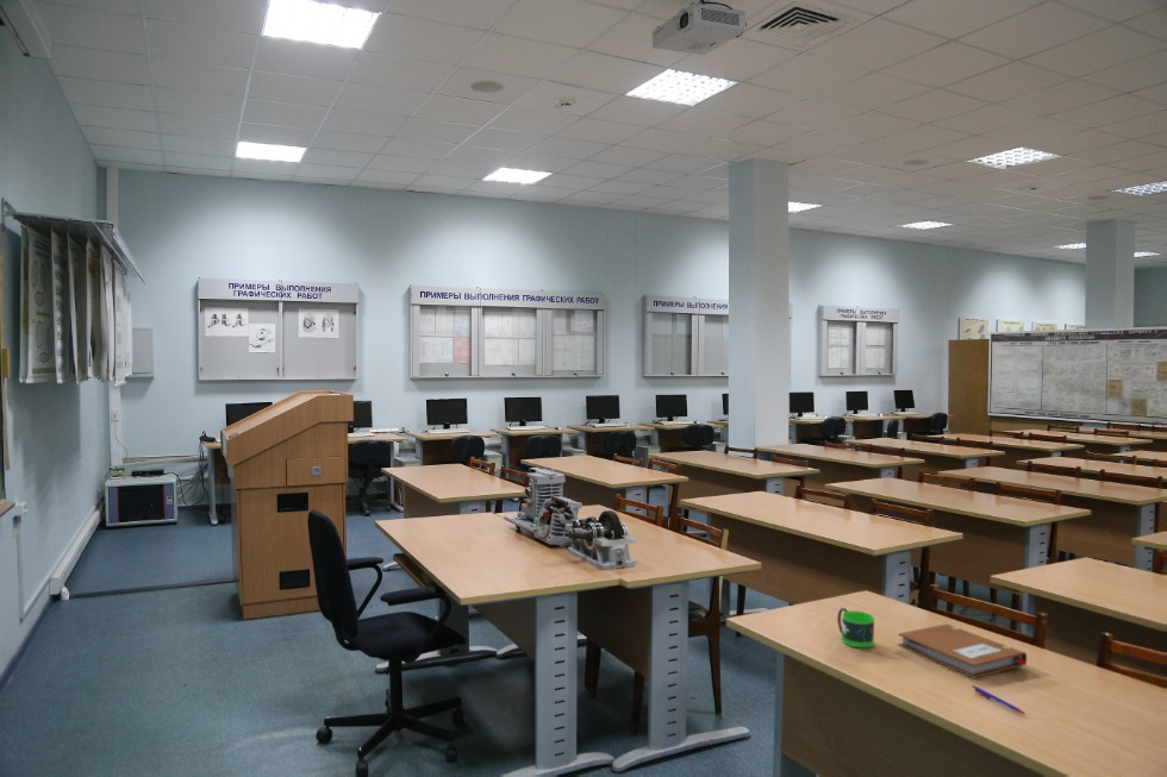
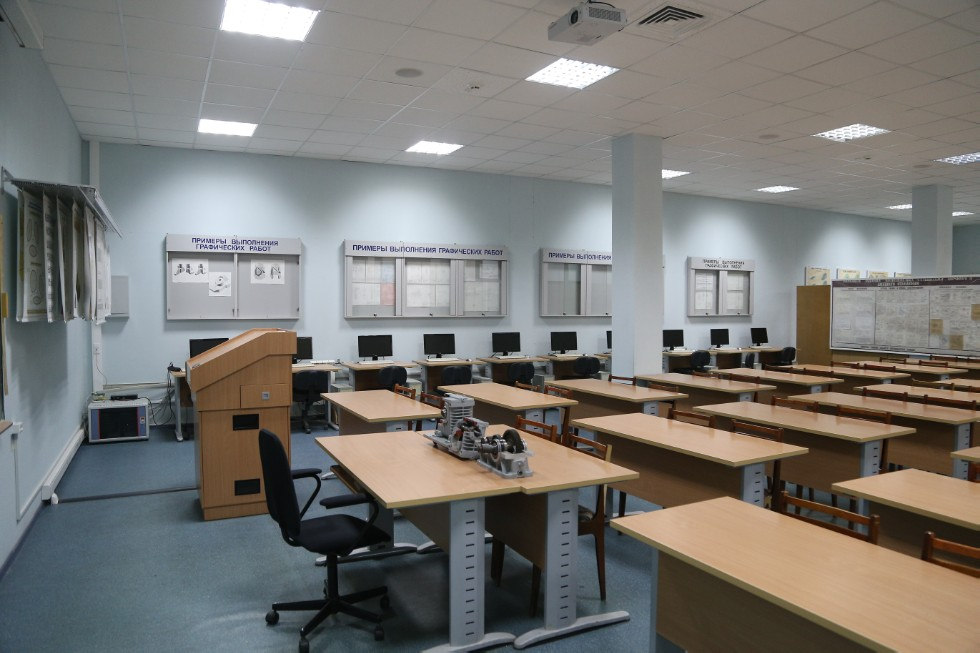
- mug (853, 626)
- notebook (962, 648)
- pen (998, 700)
